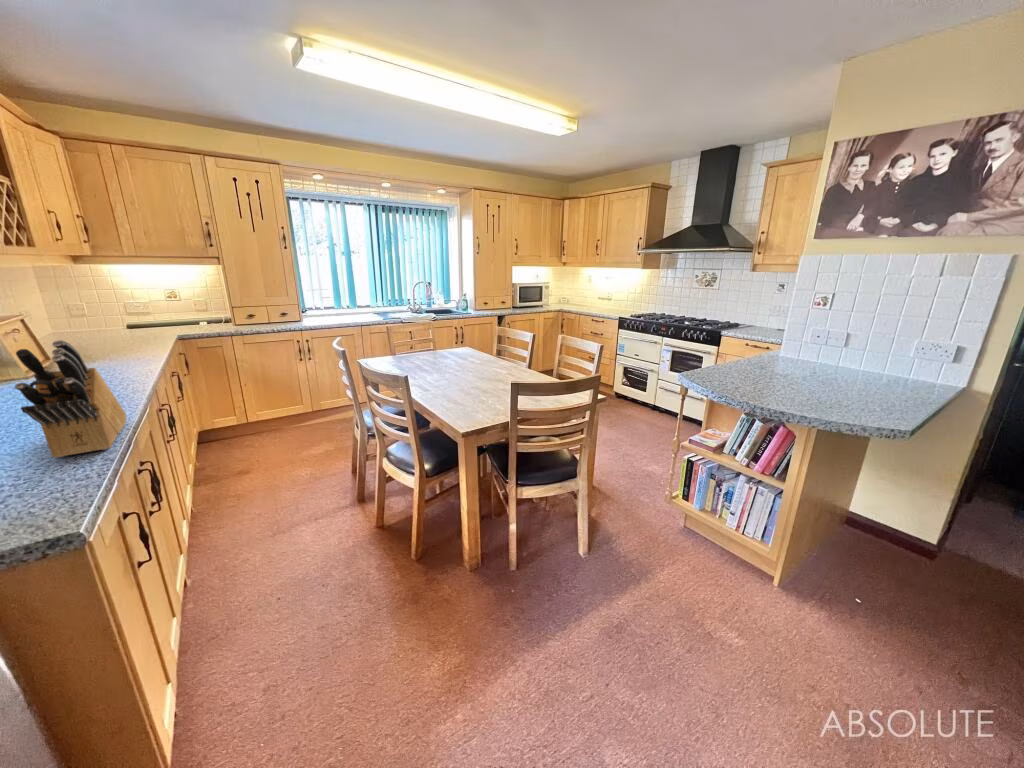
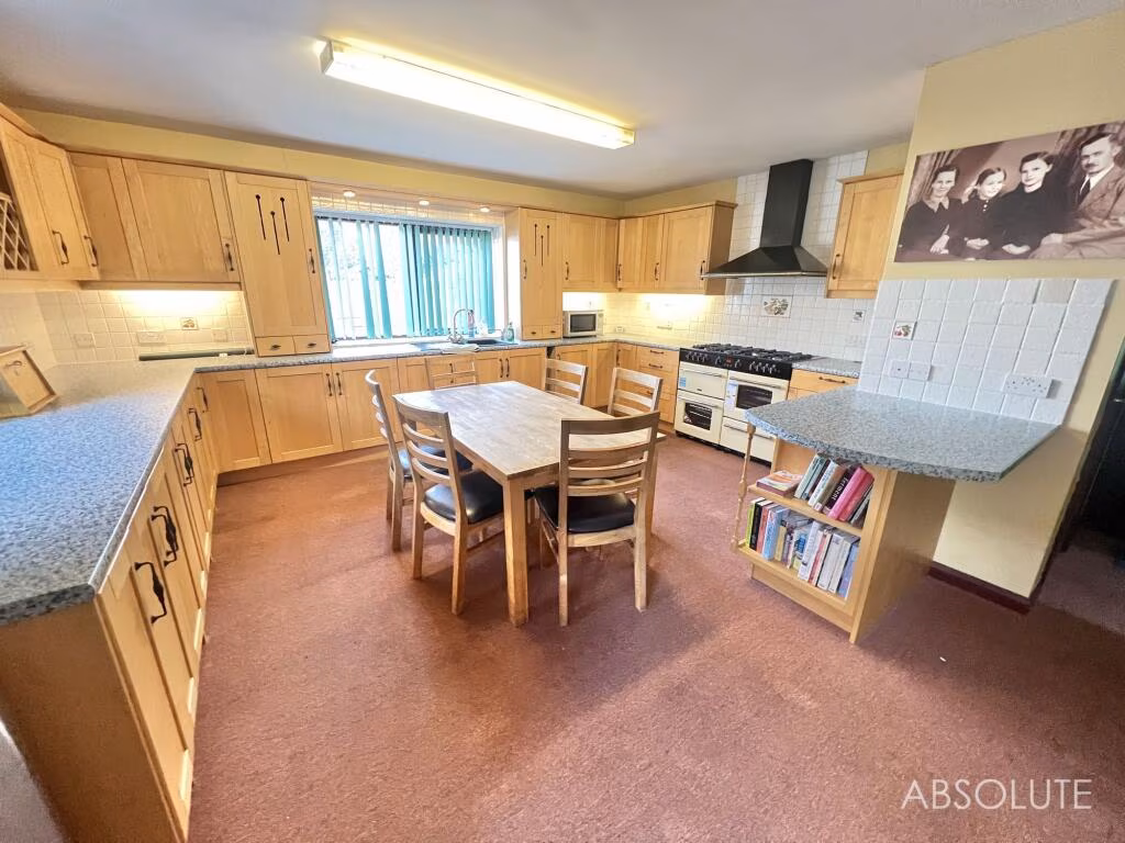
- knife block (74, 391)
